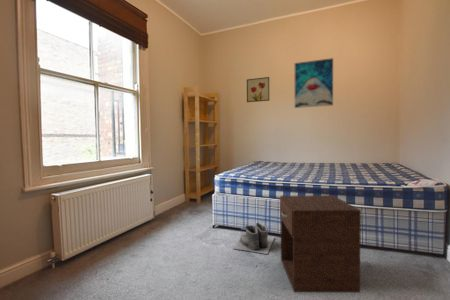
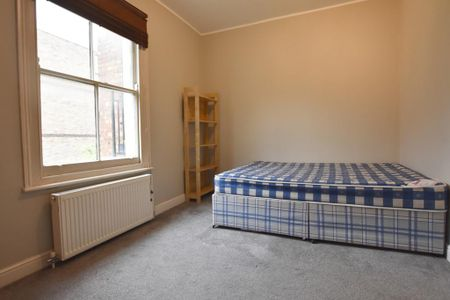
- wall art (258, 90)
- boots (254, 232)
- wall art (313, 83)
- nightstand (313, 238)
